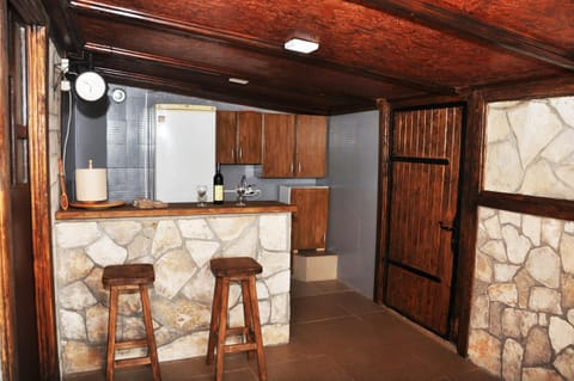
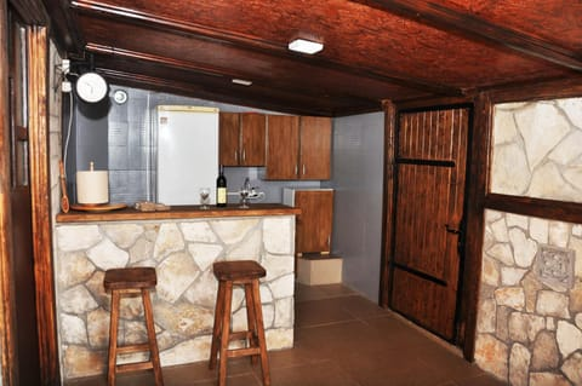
+ wall ornament (555, 265)
